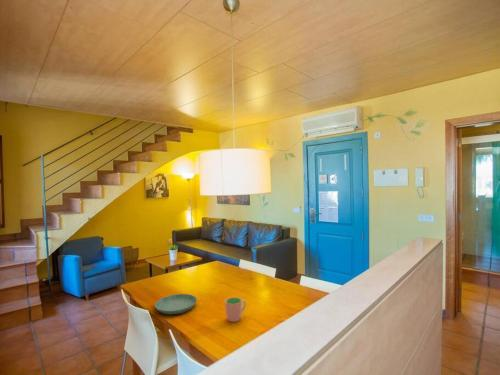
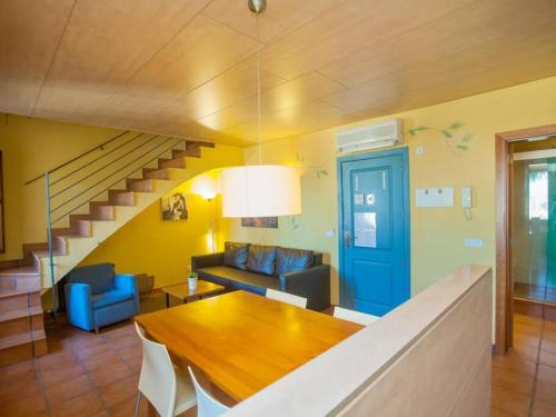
- saucer (176, 304)
- cup (236, 309)
